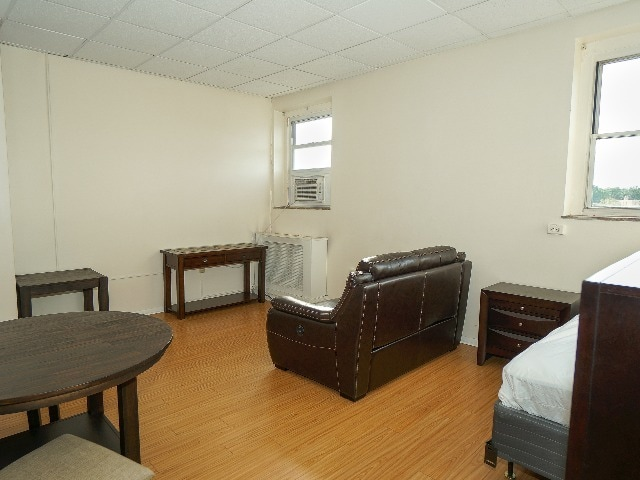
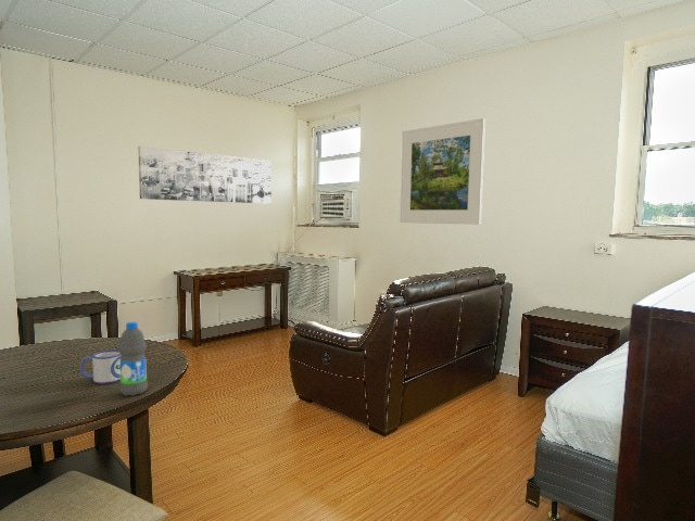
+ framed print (439, 175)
+ wall art (212, 178)
+ mug (101, 366)
+ water bottle (132, 357)
